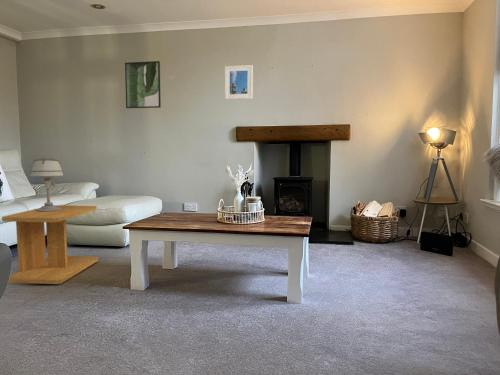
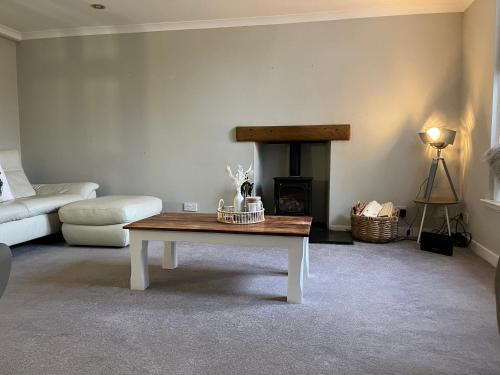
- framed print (142, 85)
- side table (55, 241)
- table lamp (47, 183)
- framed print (238, 82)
